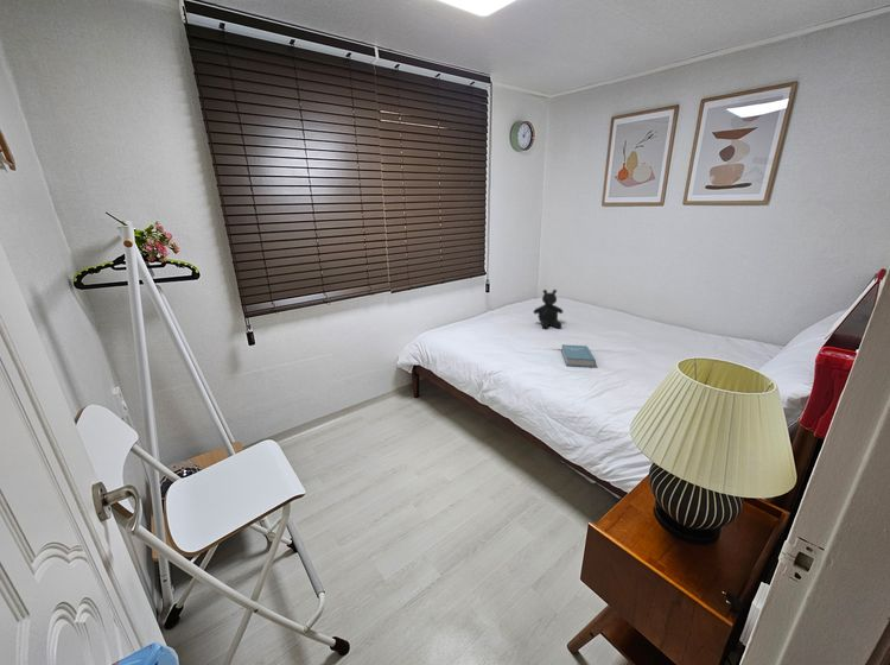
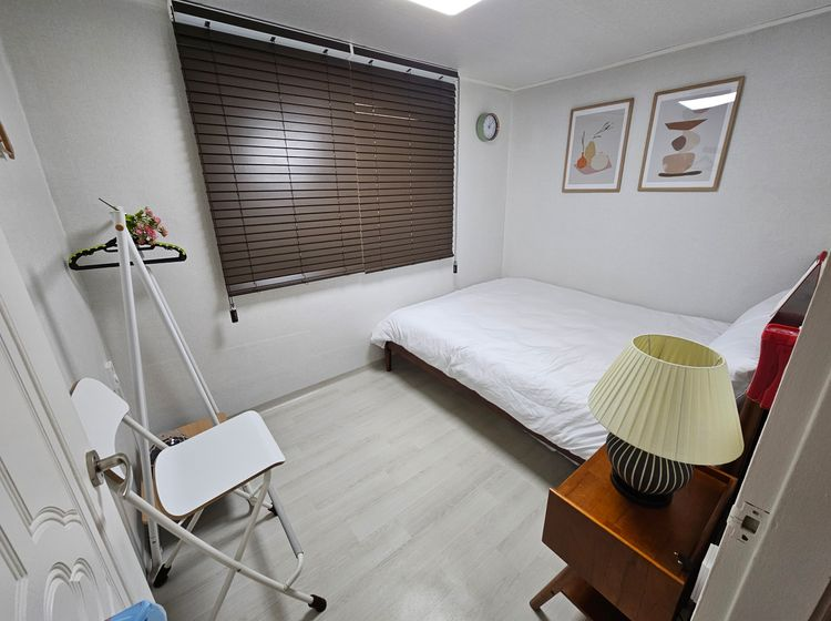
- teddy bear (549, 308)
- book (577, 355)
